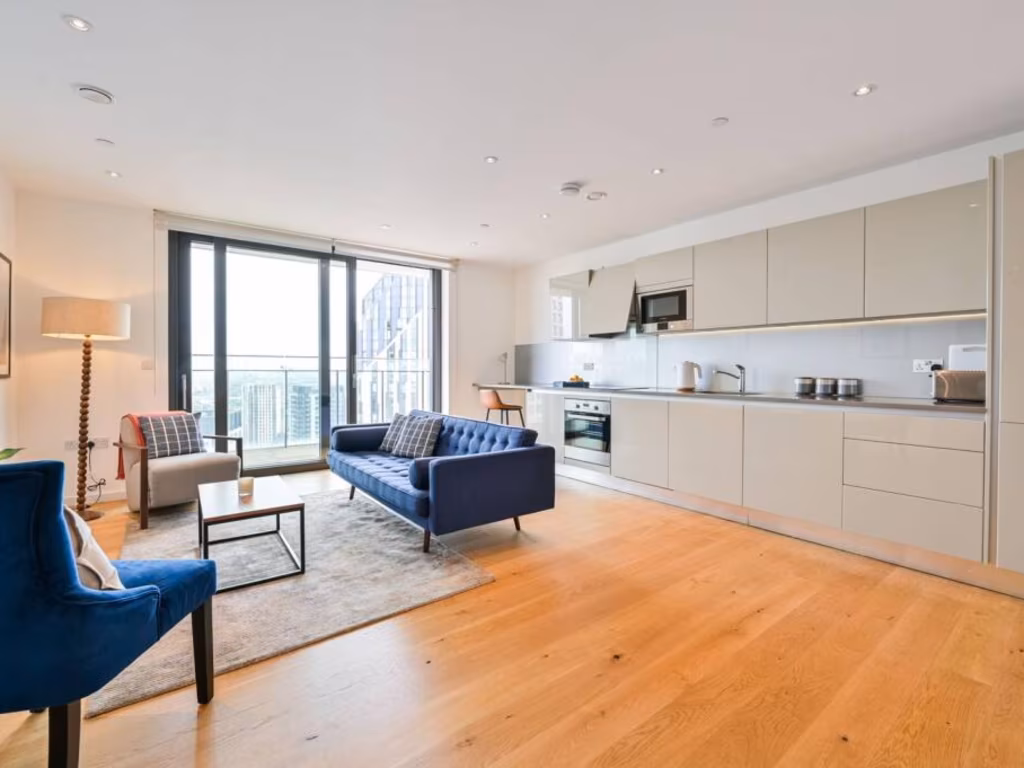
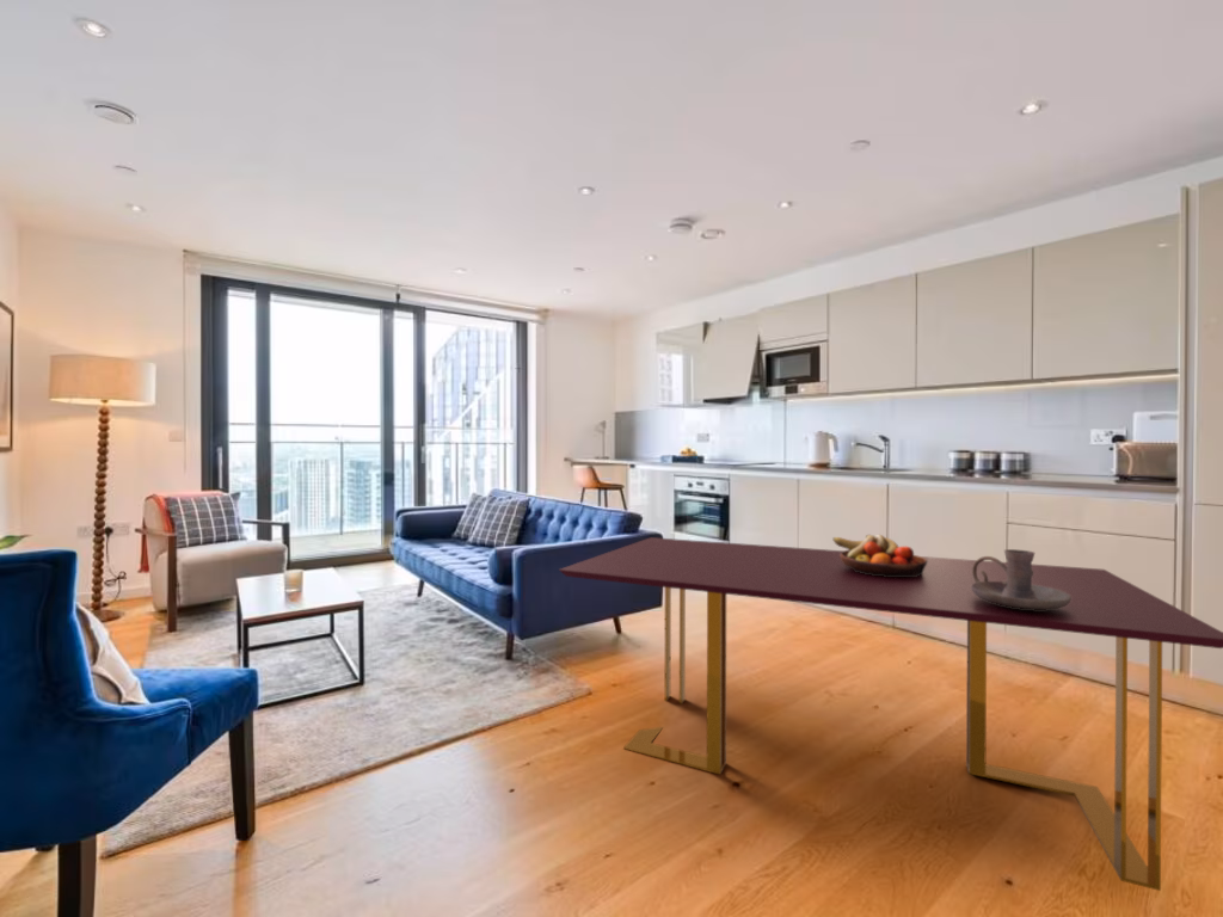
+ fruit bowl (881, 553)
+ dining table (834, 605)
+ candle holder (1010, 576)
